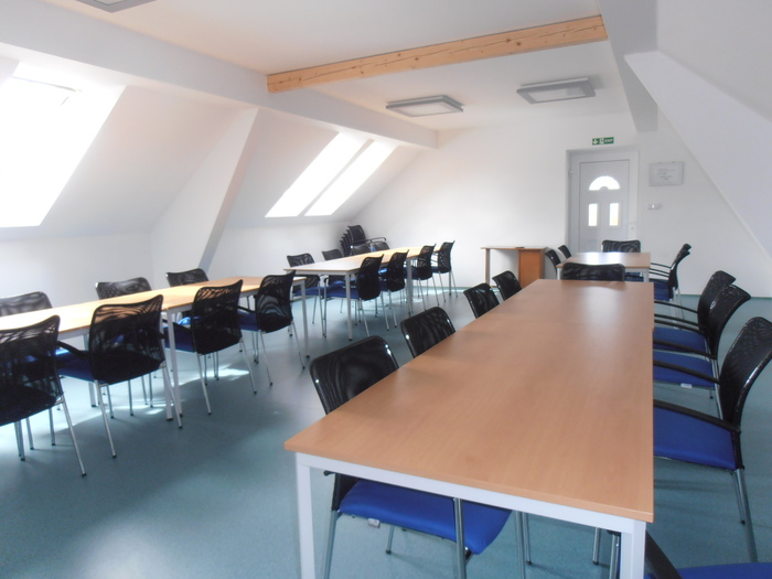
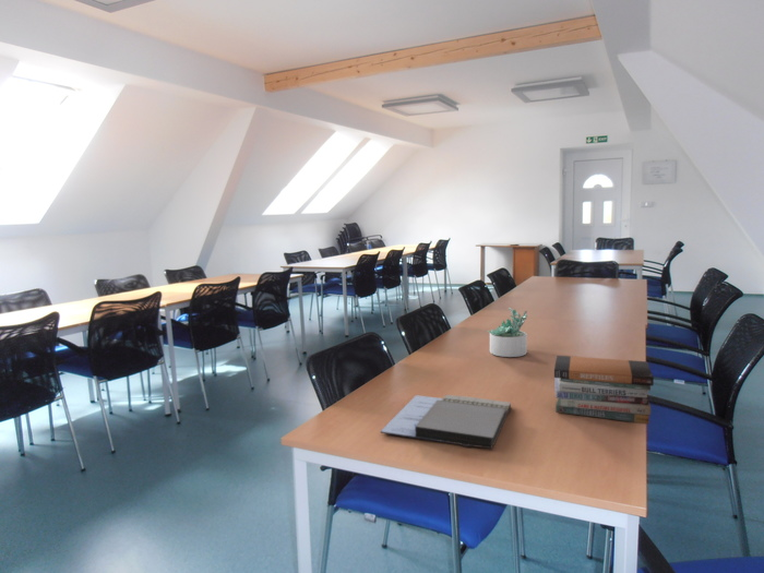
+ book stack (600, 386)
+ notebook (449, 414)
+ succulent plant (506, 330)
